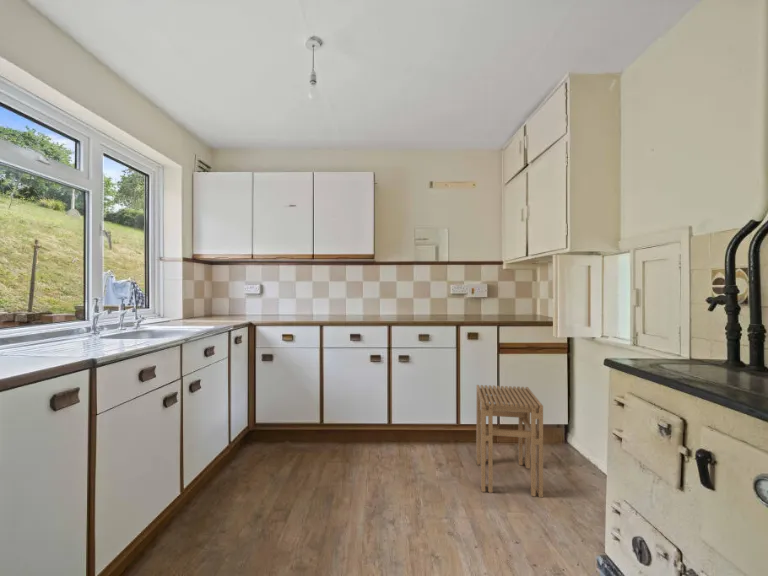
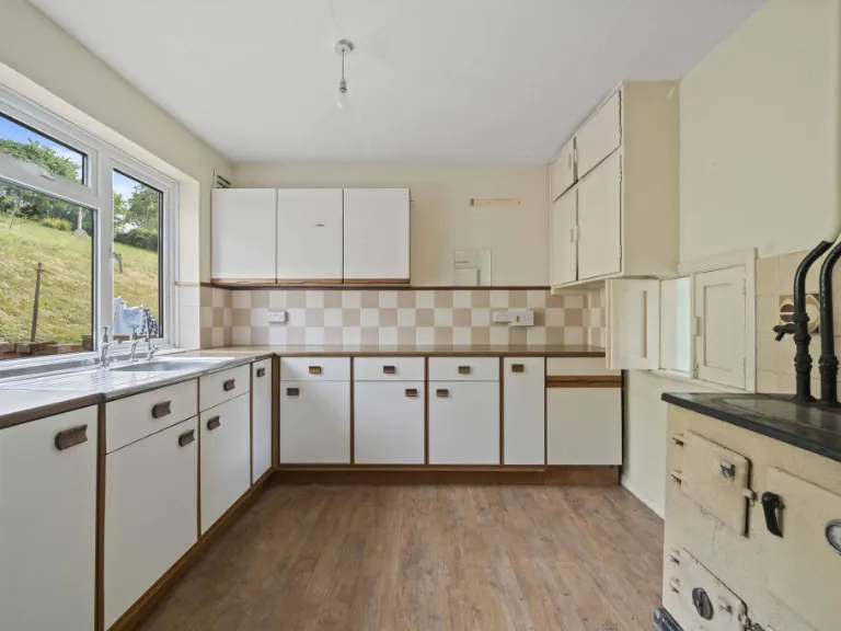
- stool (506, 435)
